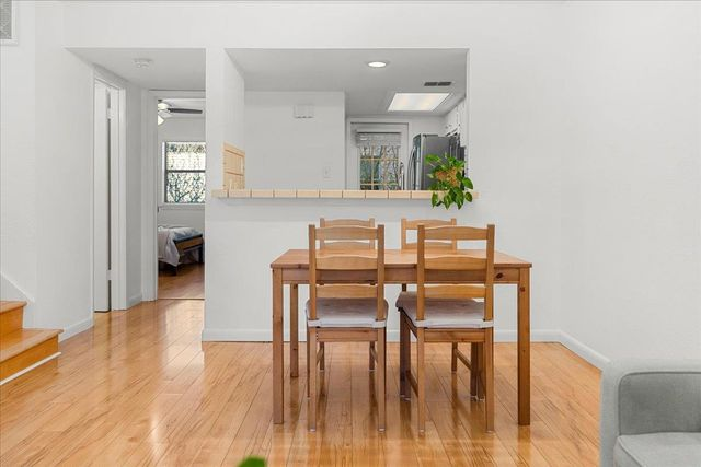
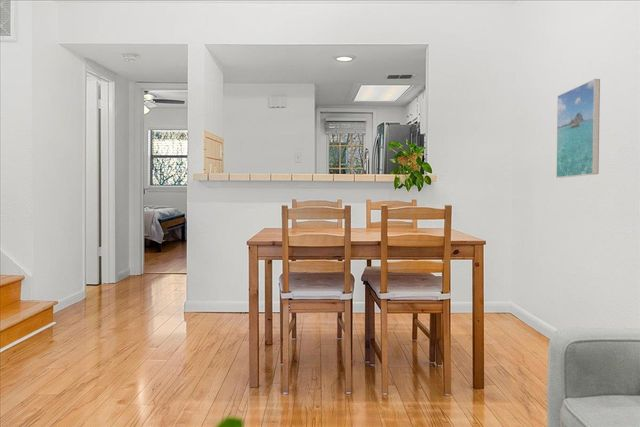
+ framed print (576, 132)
